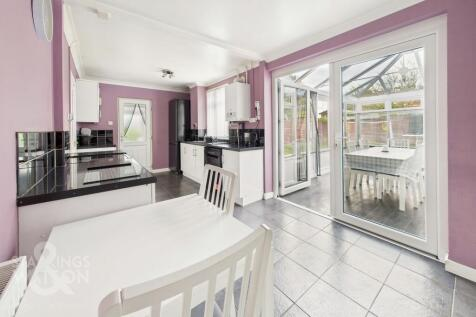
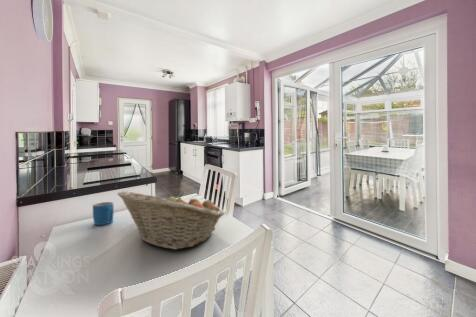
+ mug (105, 213)
+ fruit basket (172, 211)
